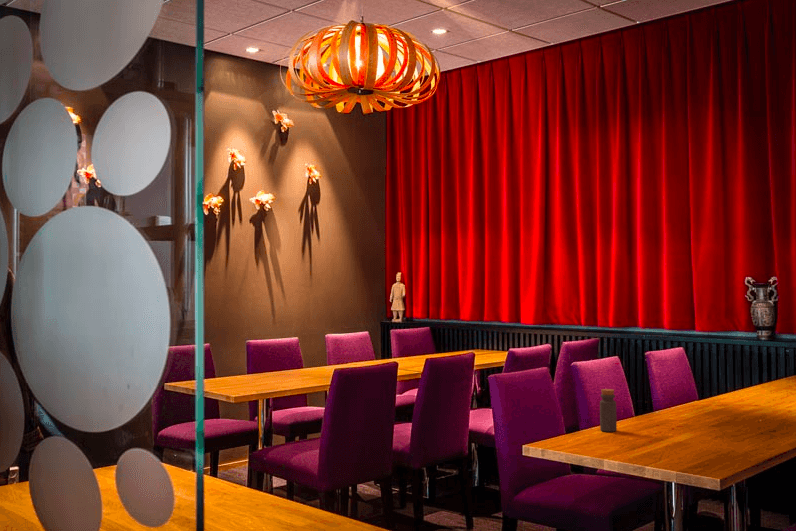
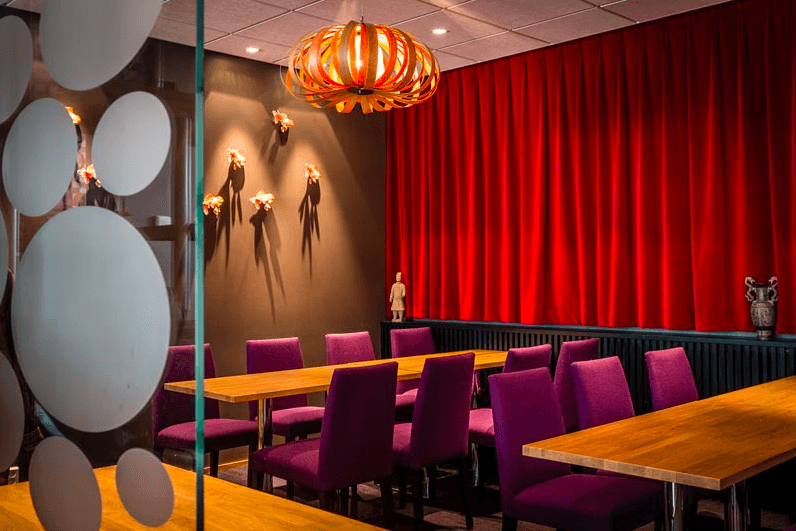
- bottle (608, 410)
